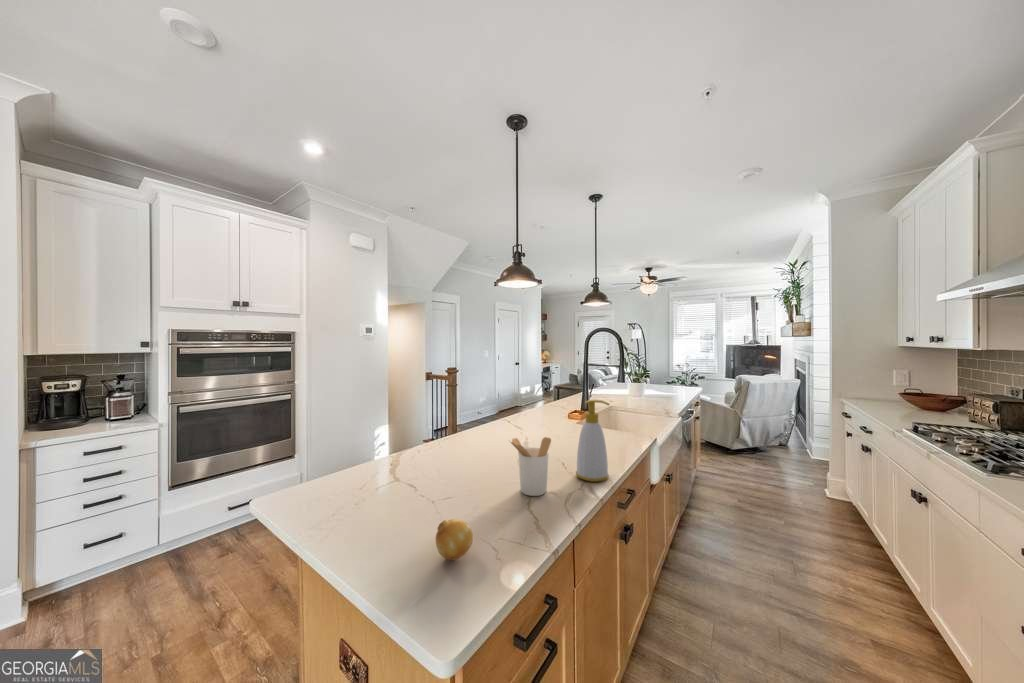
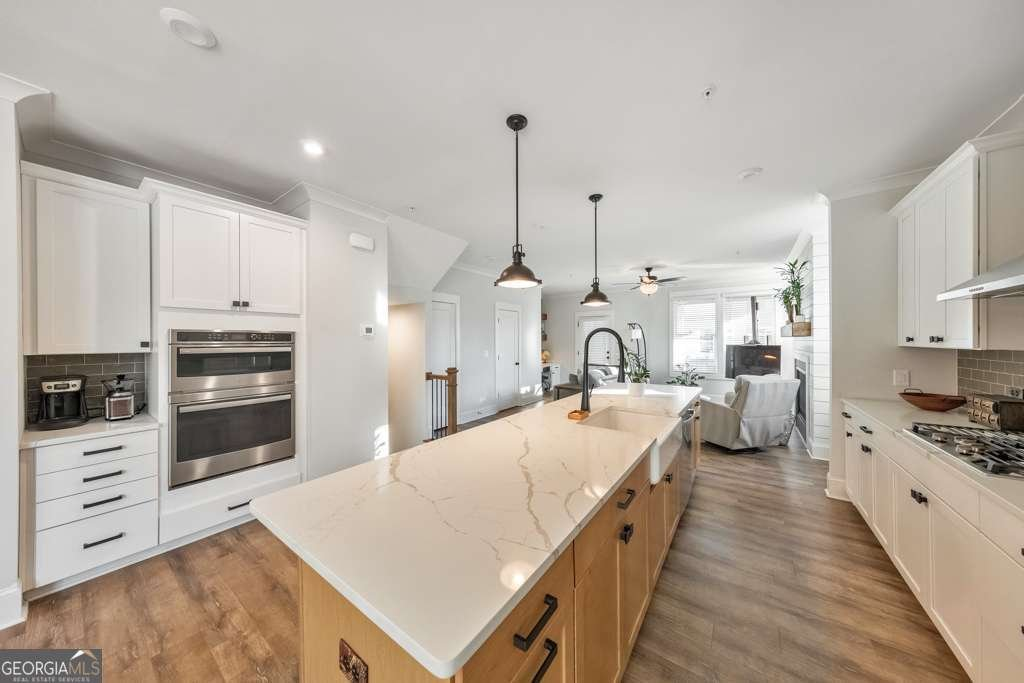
- fruit (454, 538)
- utensil holder (528, 464)
- soap bottle (592, 438)
